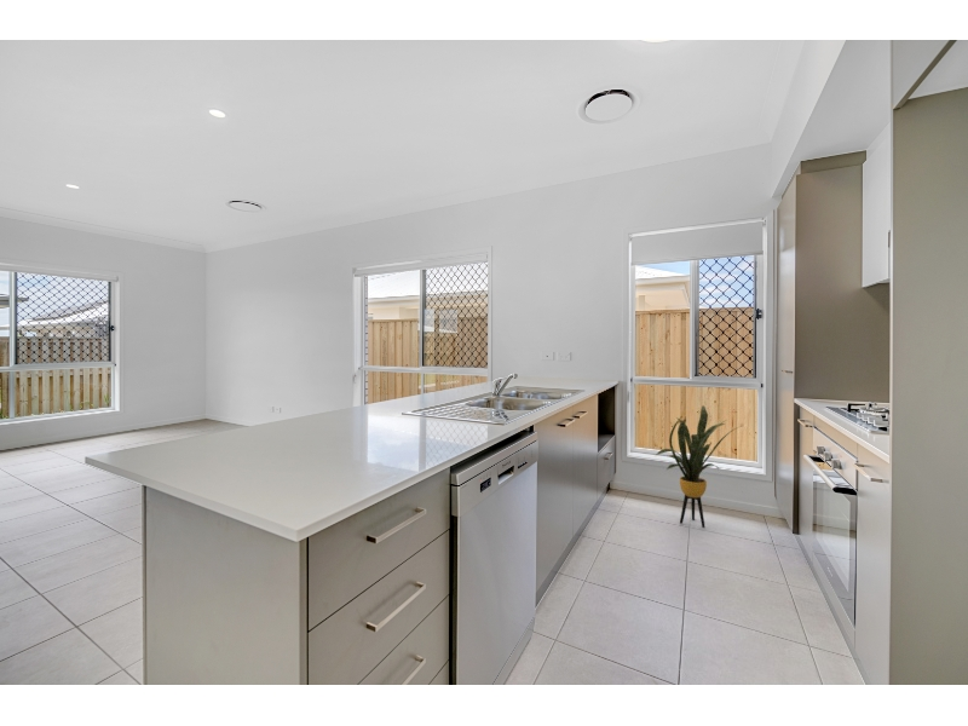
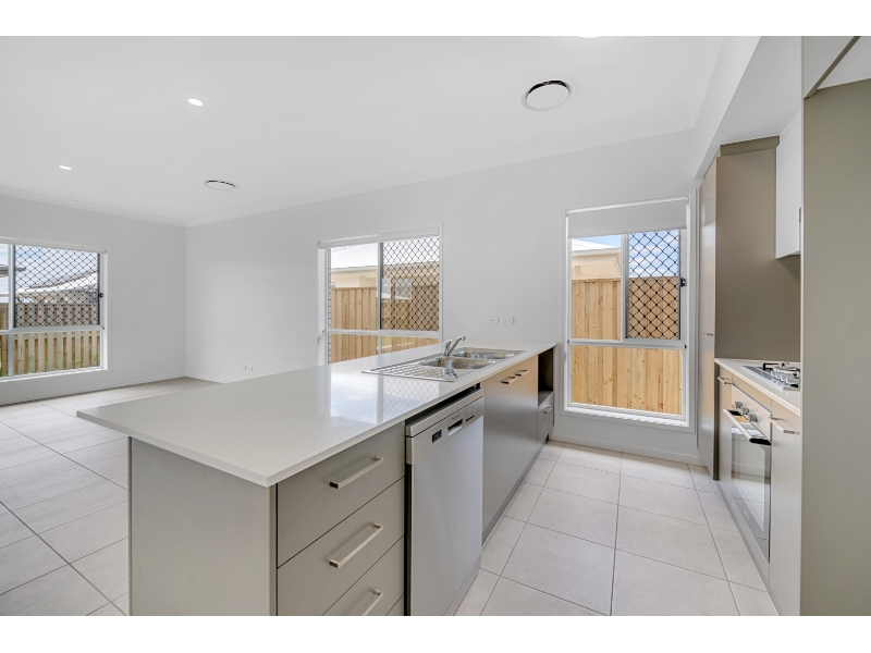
- house plant (699, 466)
